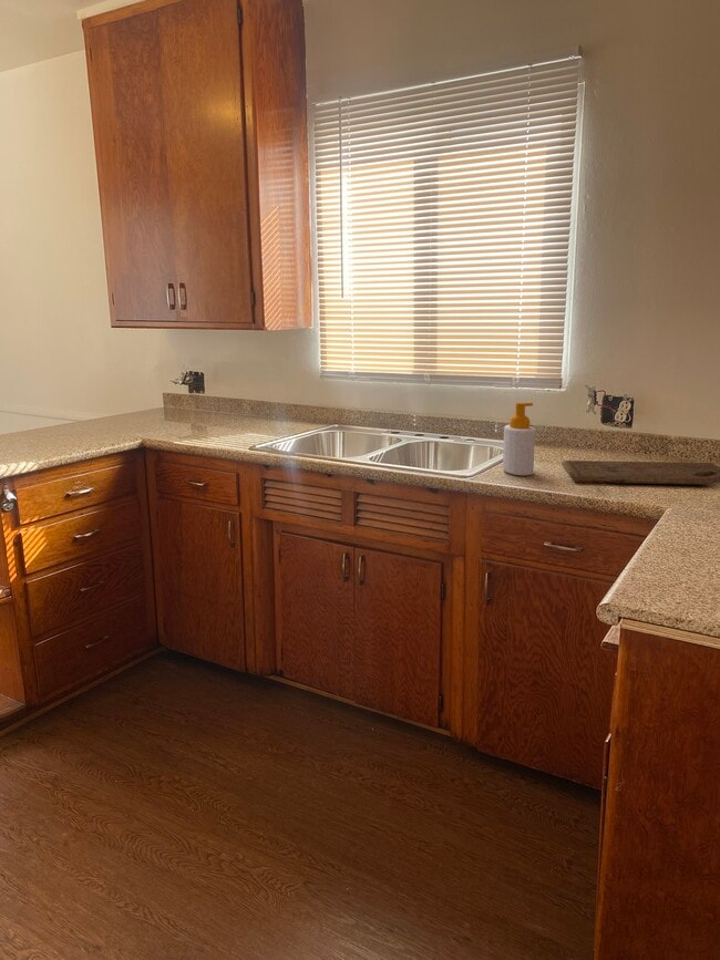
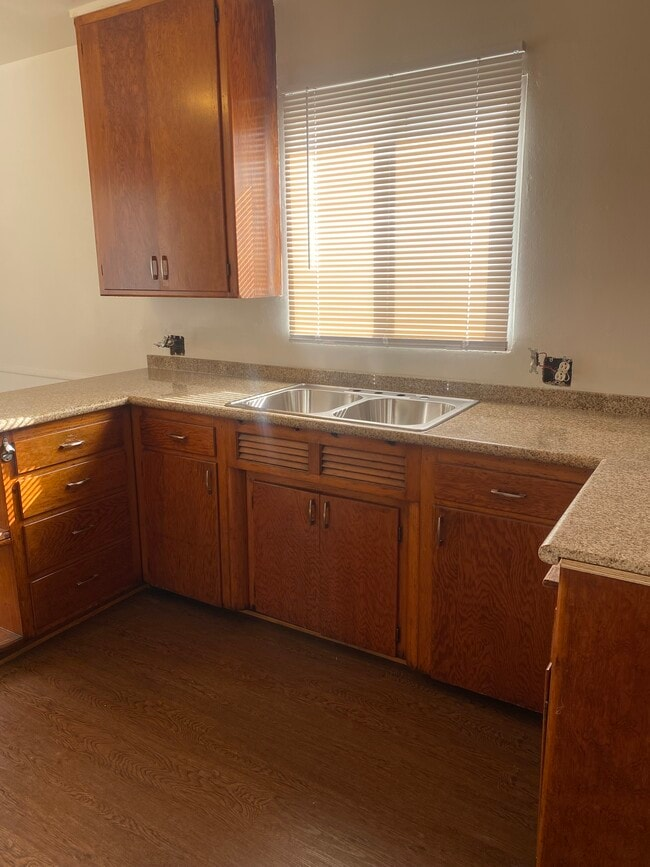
- soap bottle (518, 437)
- cutting board (646, 472)
